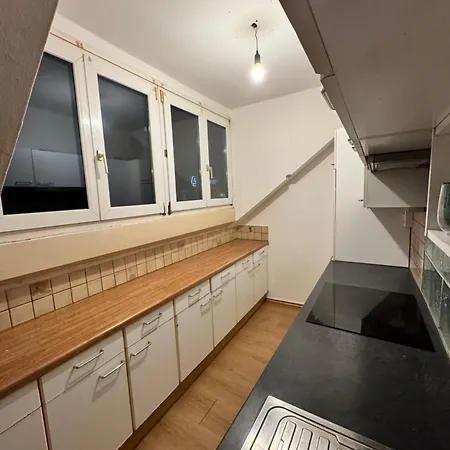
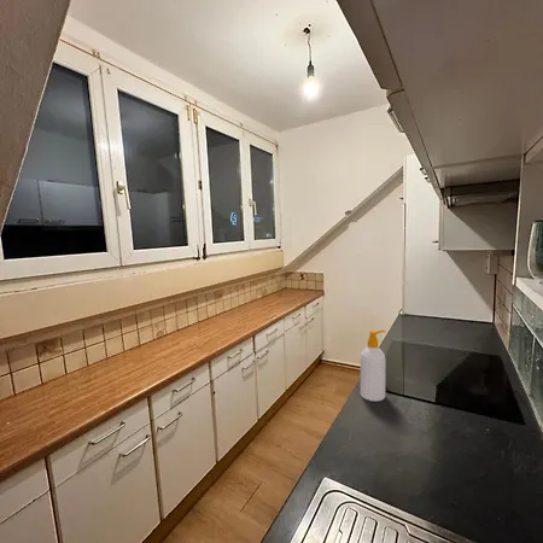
+ soap bottle (373, 363)
